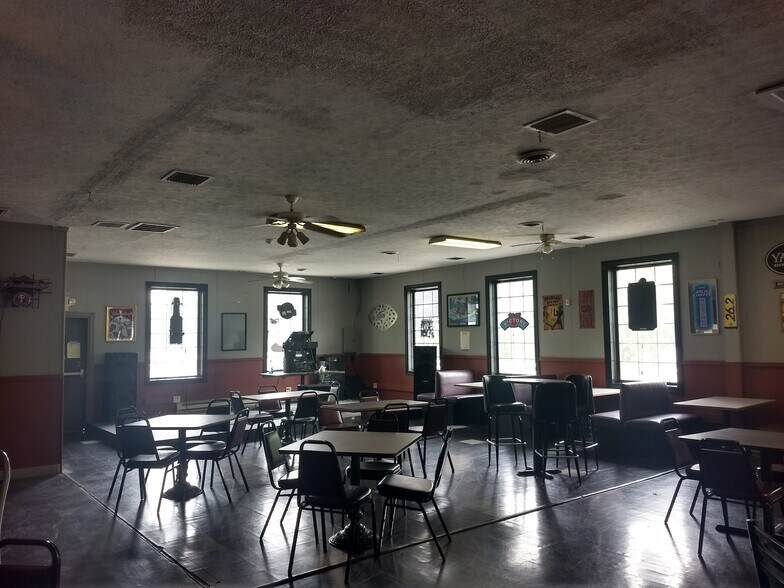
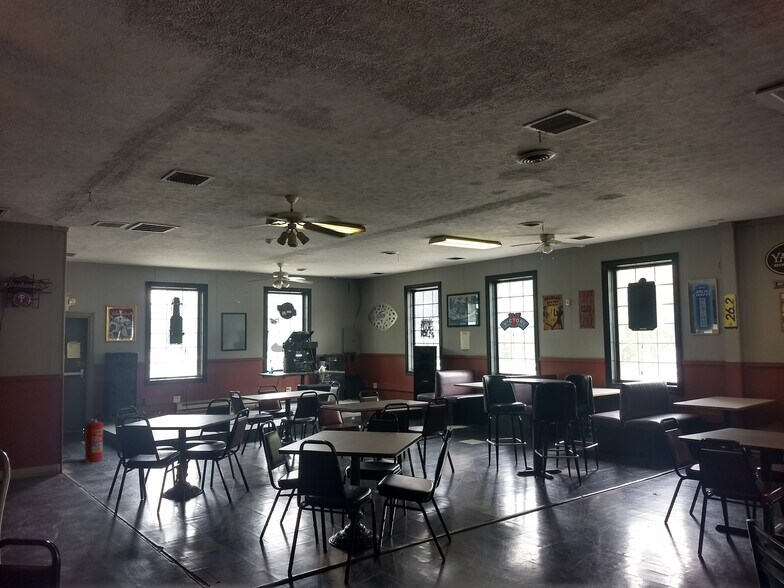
+ fire extinguisher (93, 437)
